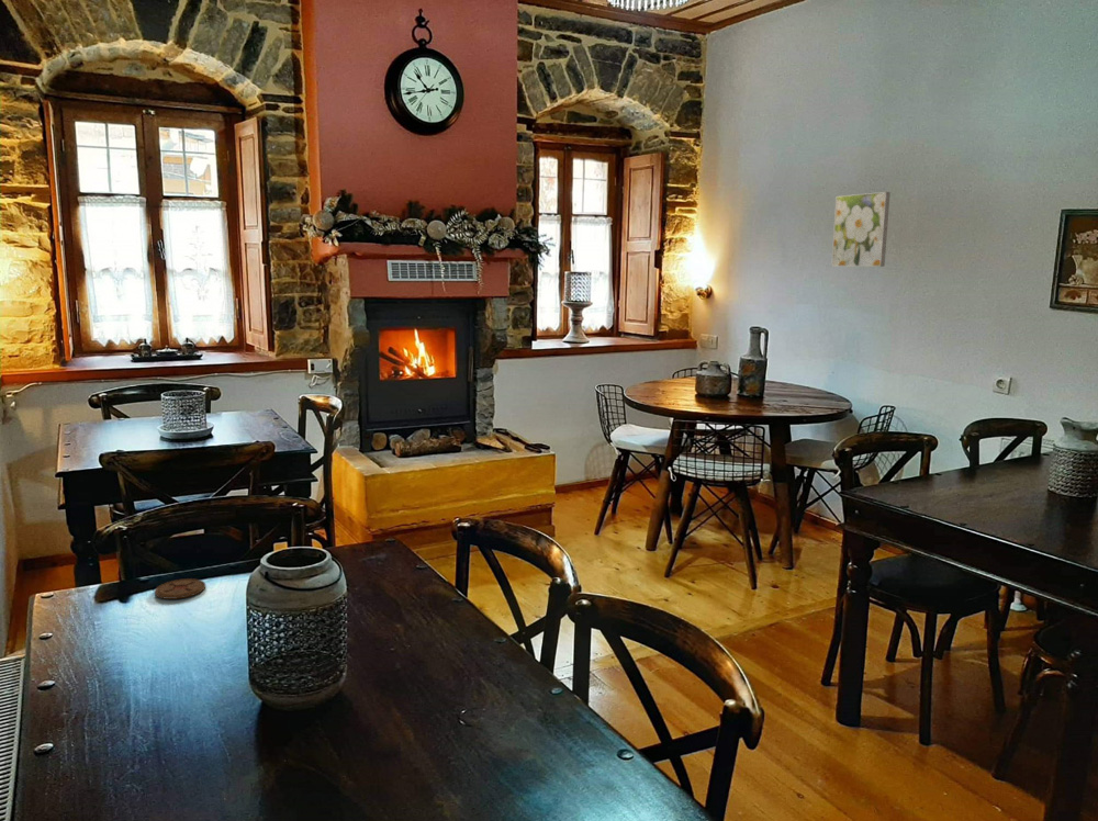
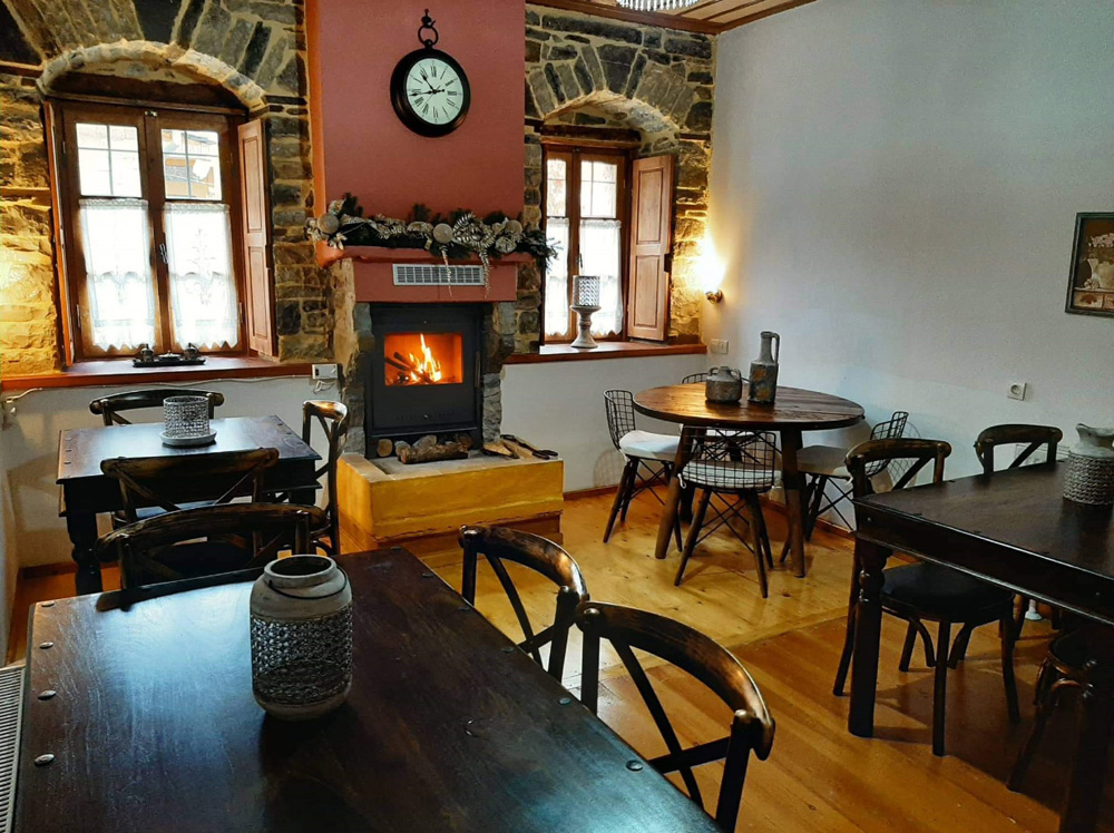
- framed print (859, 230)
- coaster (180, 588)
